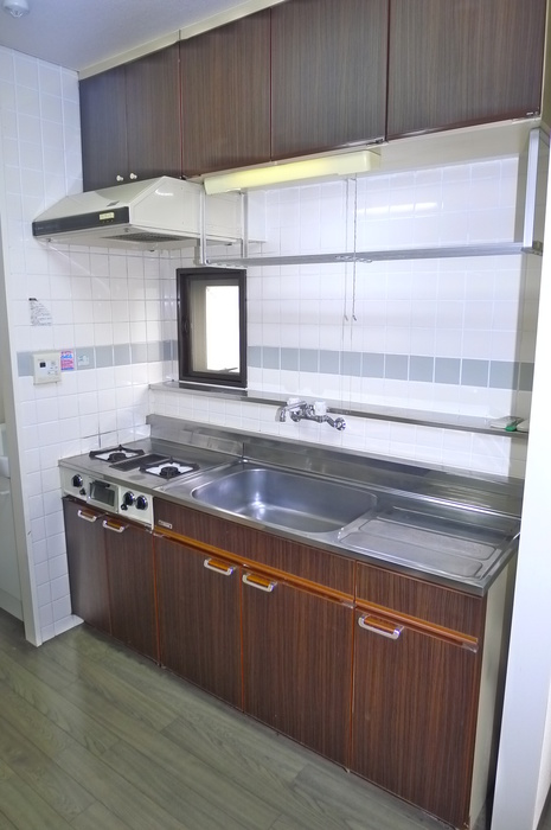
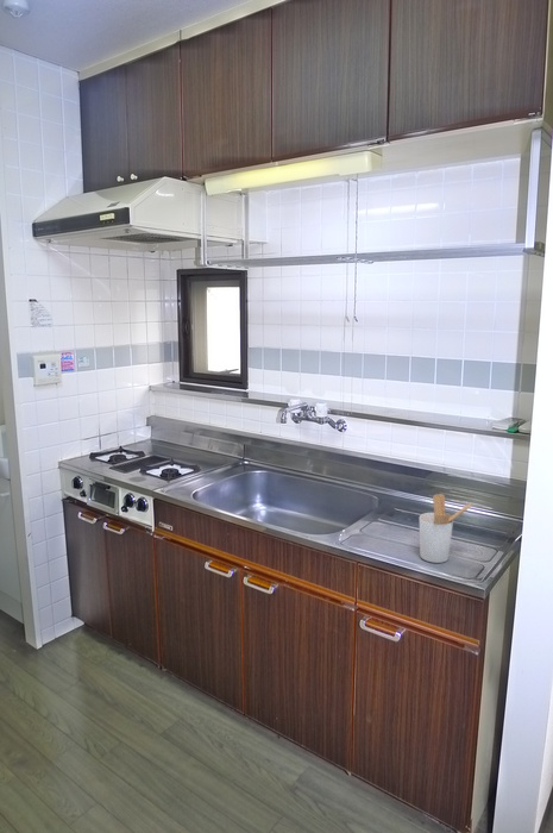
+ utensil holder (444, 528)
